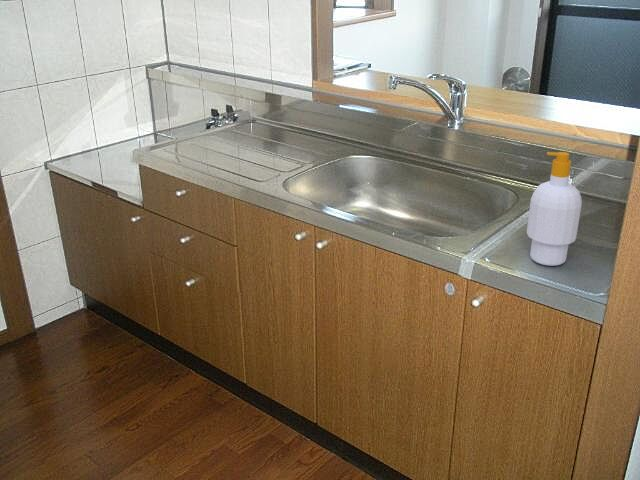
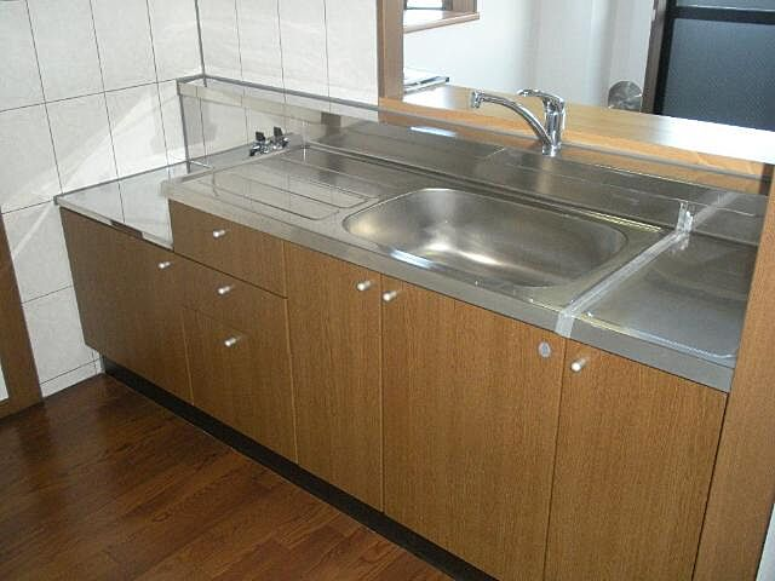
- soap bottle (555, 208)
